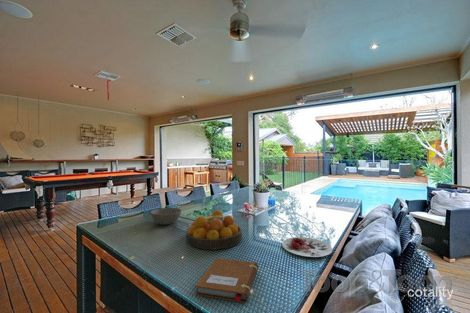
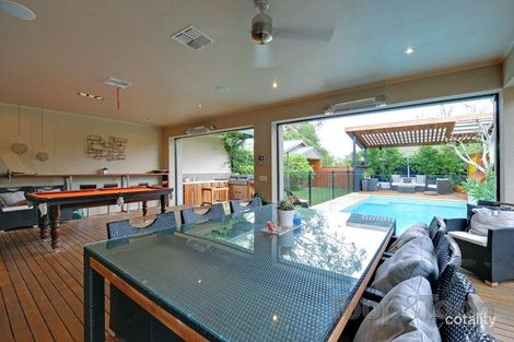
- notebook (229, 277)
- plate (306, 245)
- bowl (166, 216)
- fruit bowl (214, 225)
